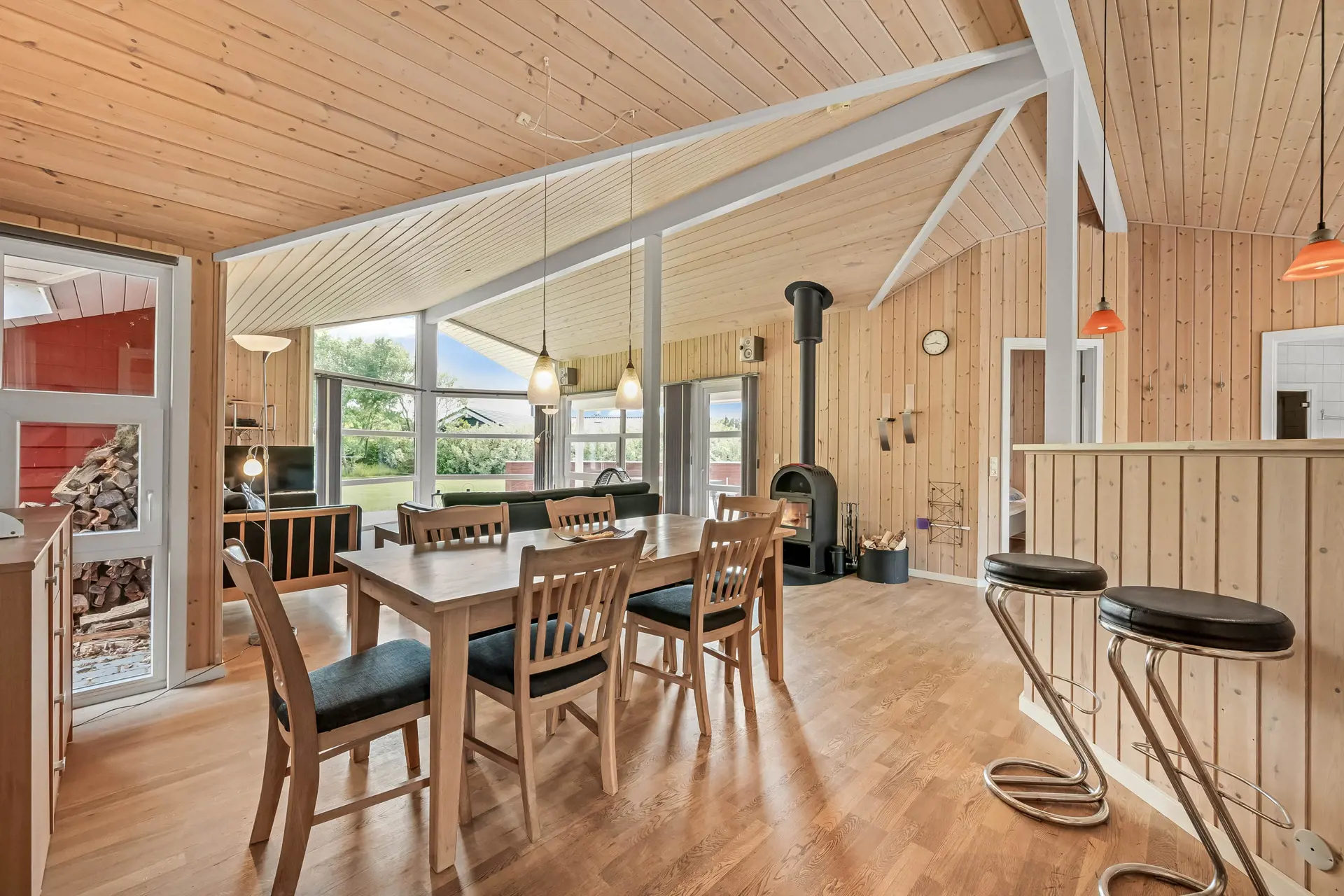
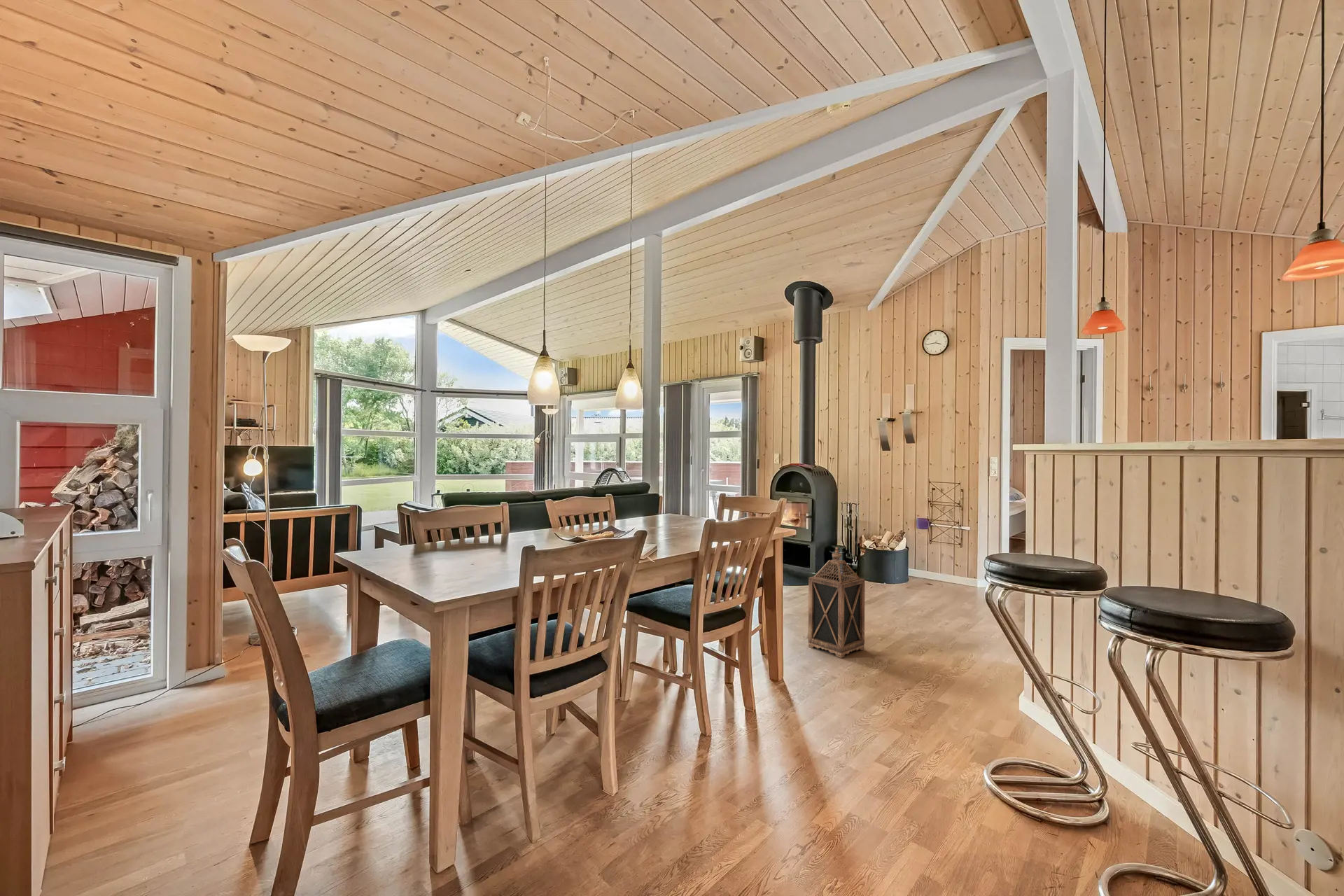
+ lantern (836, 597)
